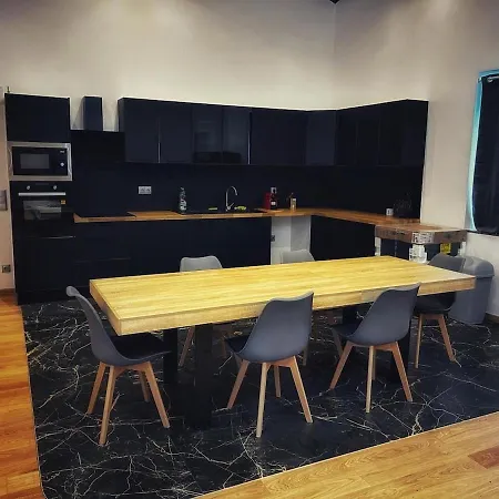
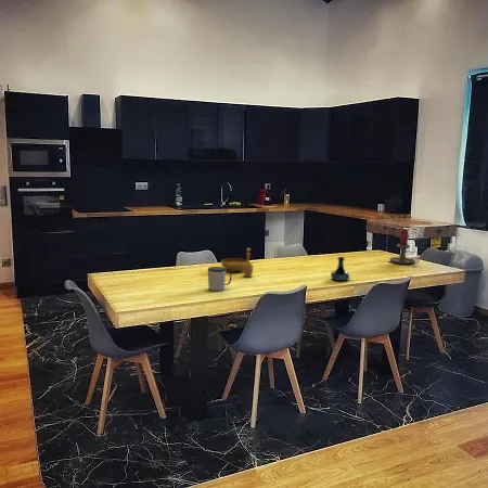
+ decorative bowl (239, 258)
+ tequila bottle (341, 268)
+ mug (218, 278)
+ candle holder (406, 245)
